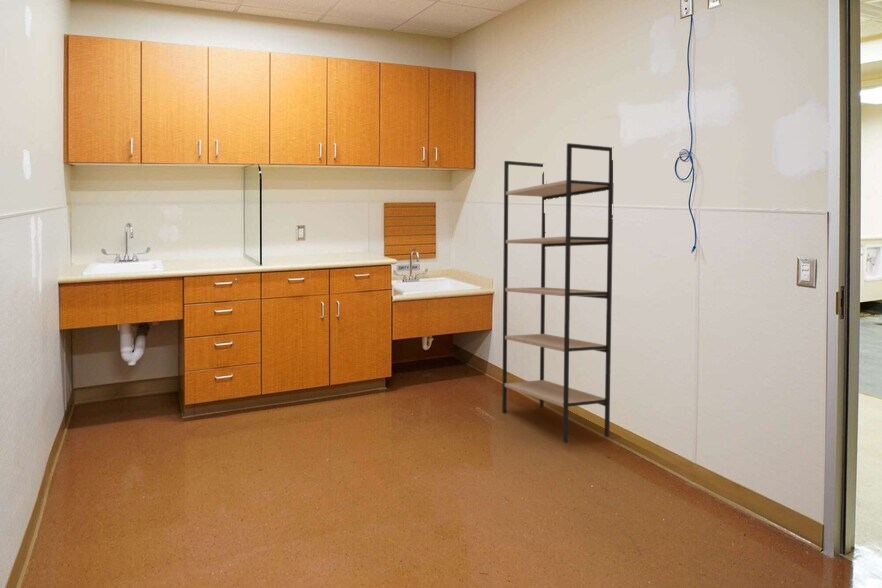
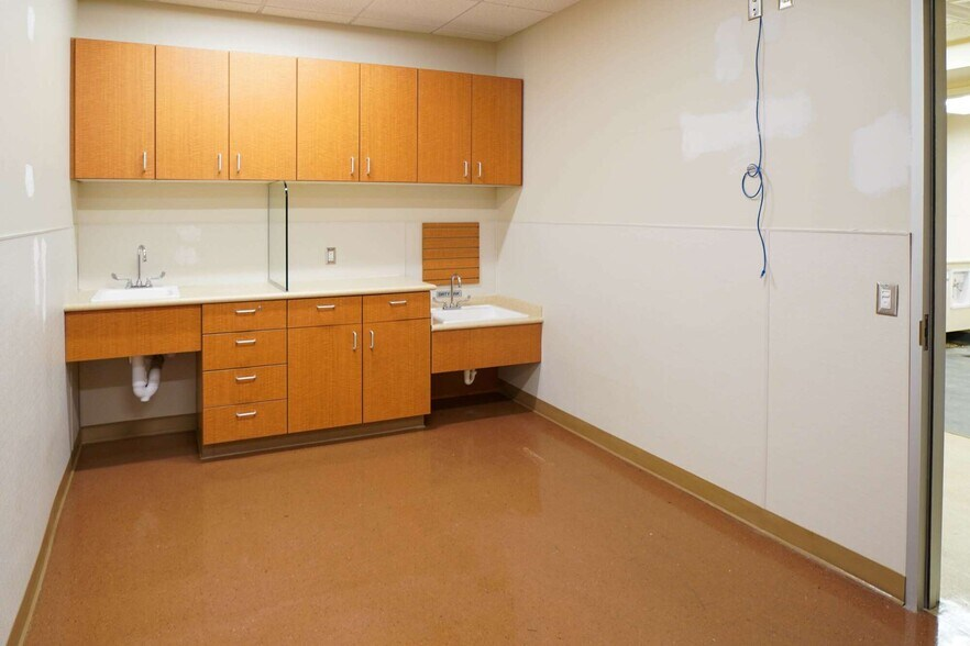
- shelving unit (554, 291)
